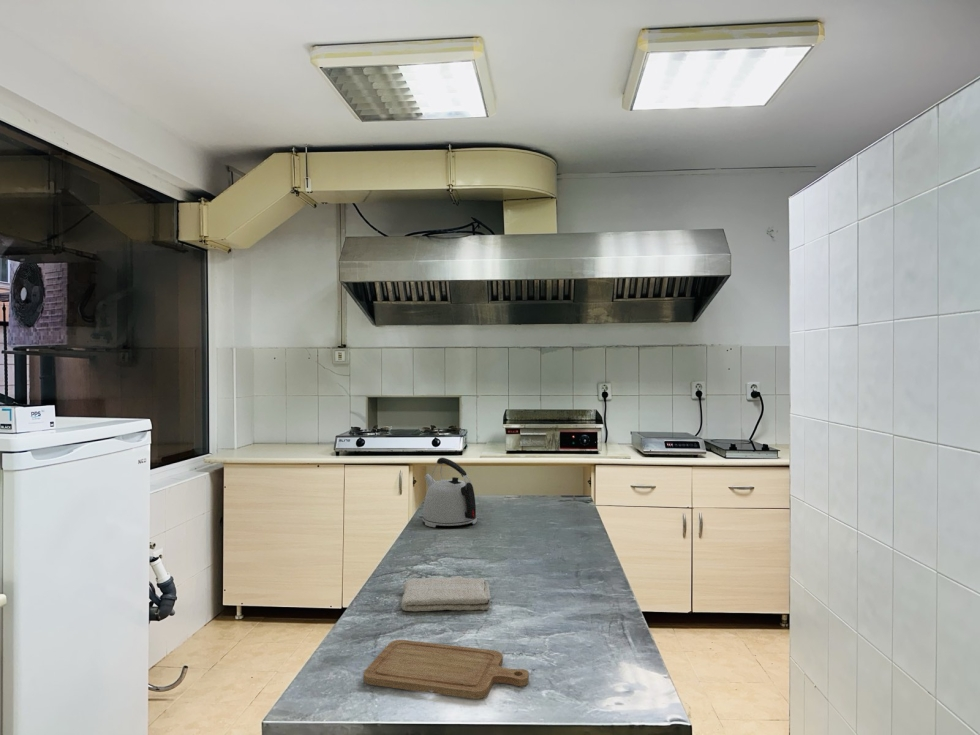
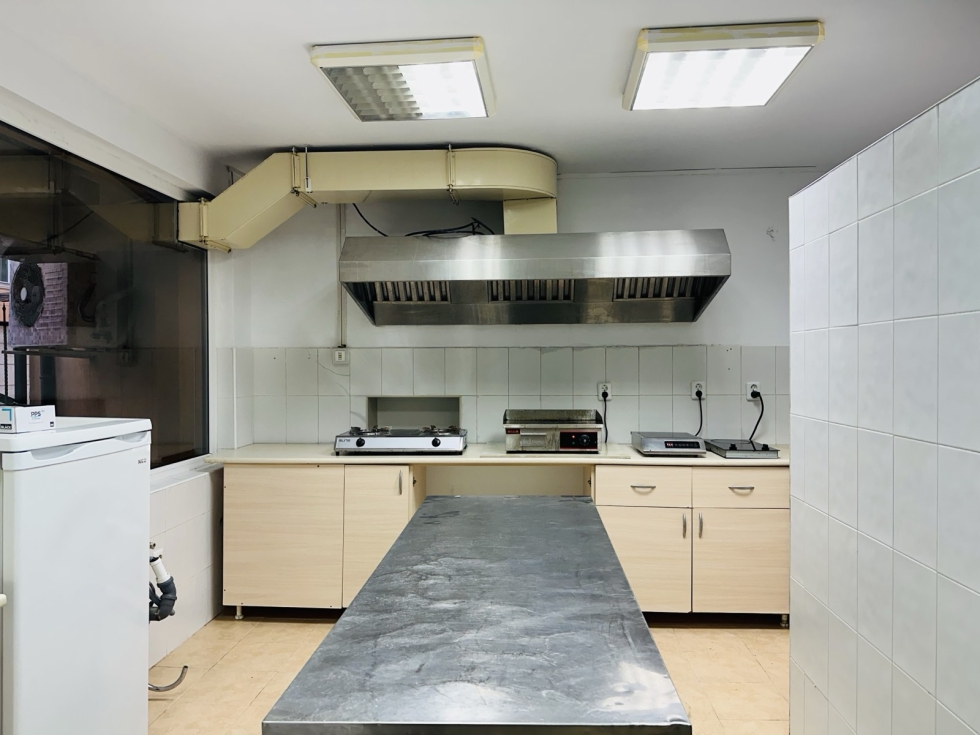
- chopping board (450, 668)
- kettle (448, 489)
- washcloth (446, 593)
